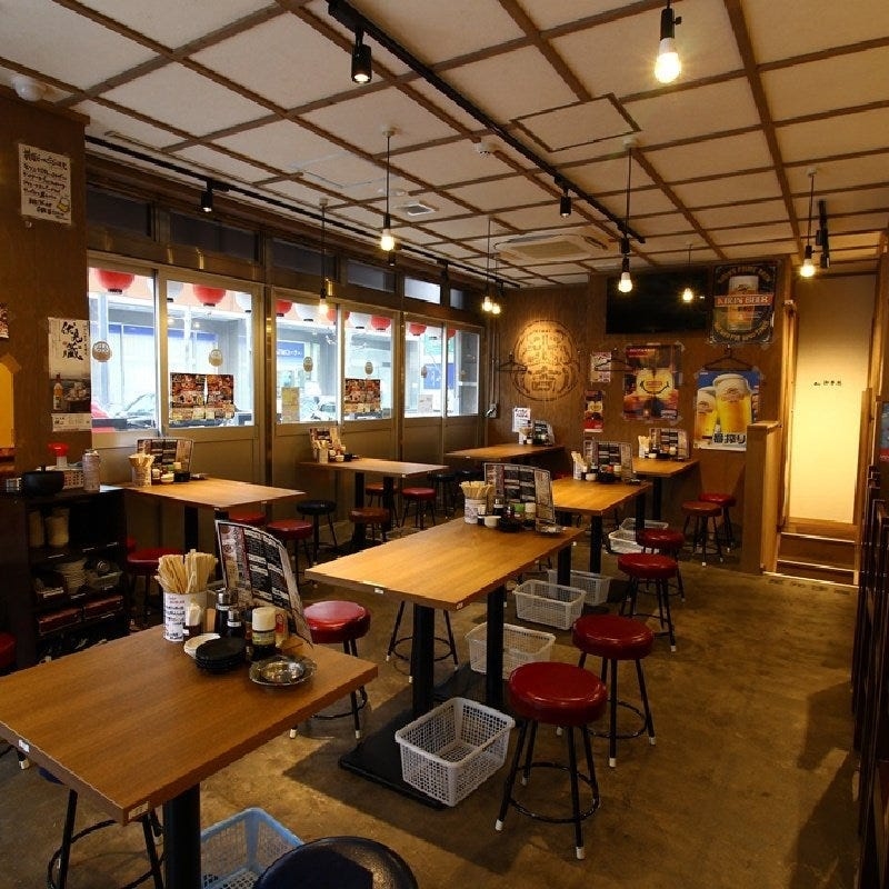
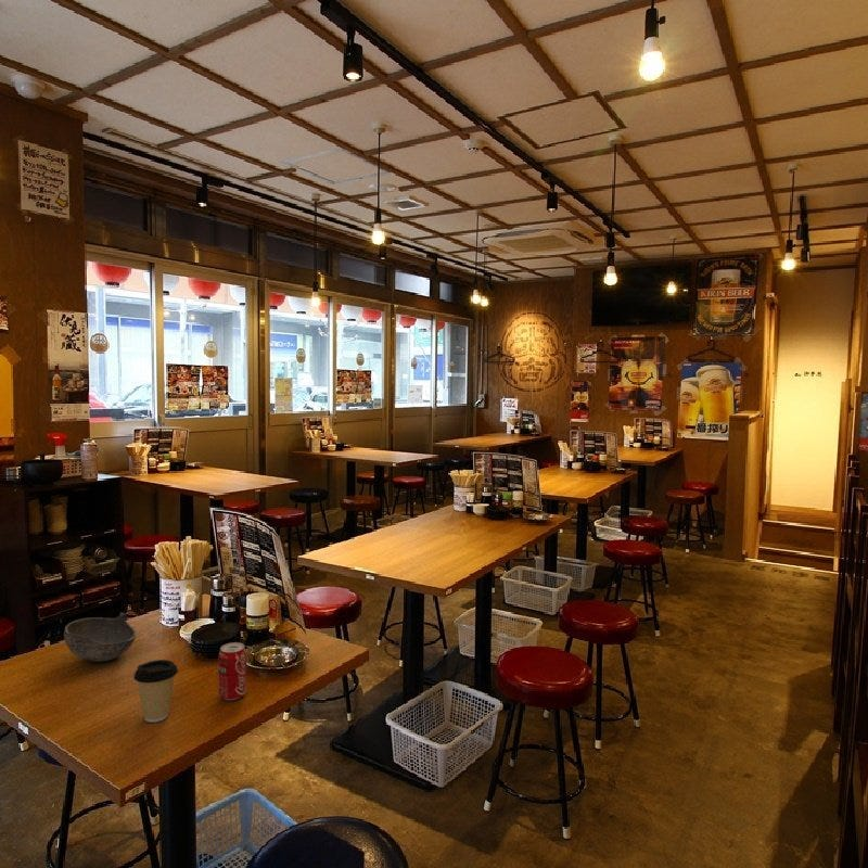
+ beverage can (232, 671)
+ bowl (101, 639)
+ coffee cup (156, 690)
